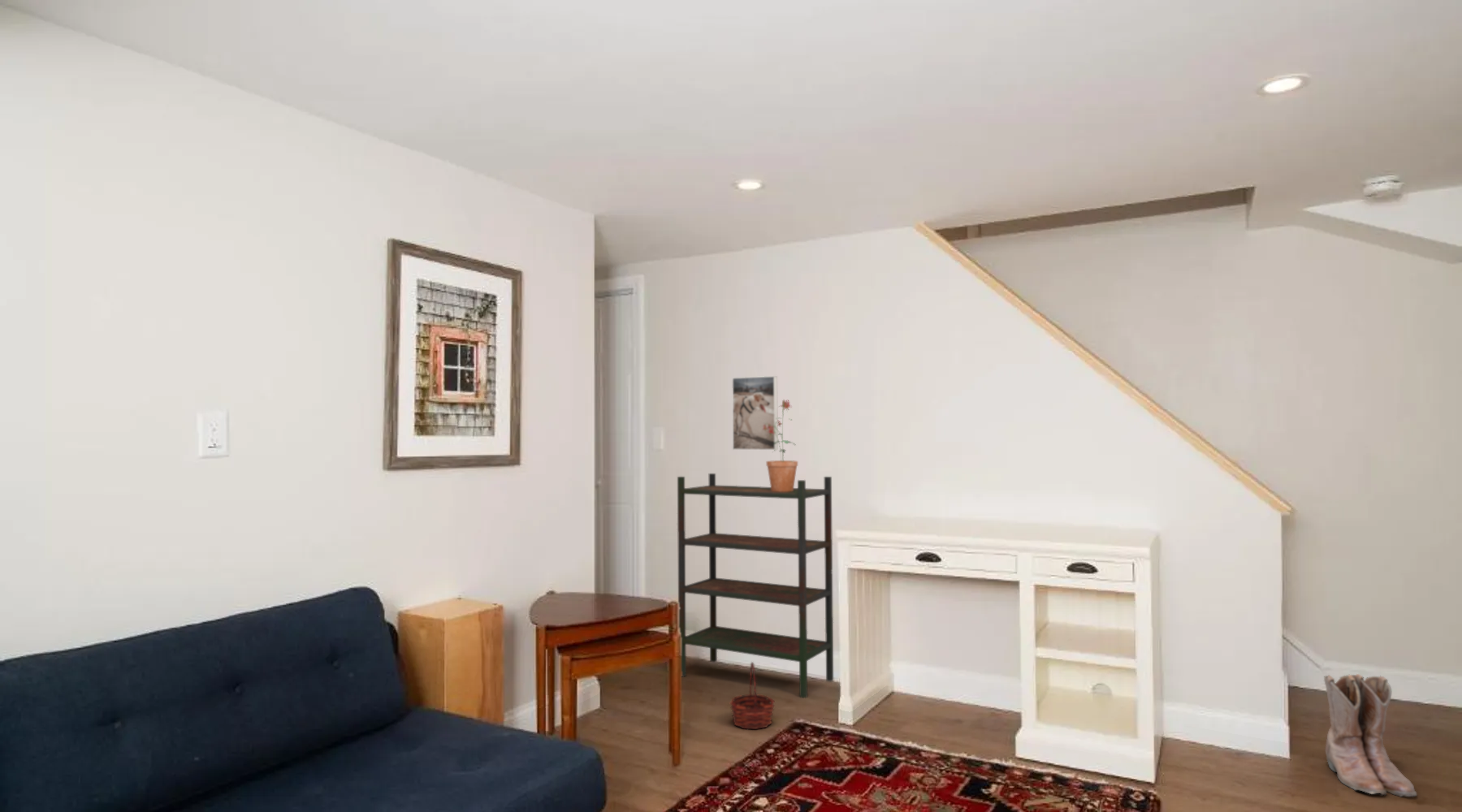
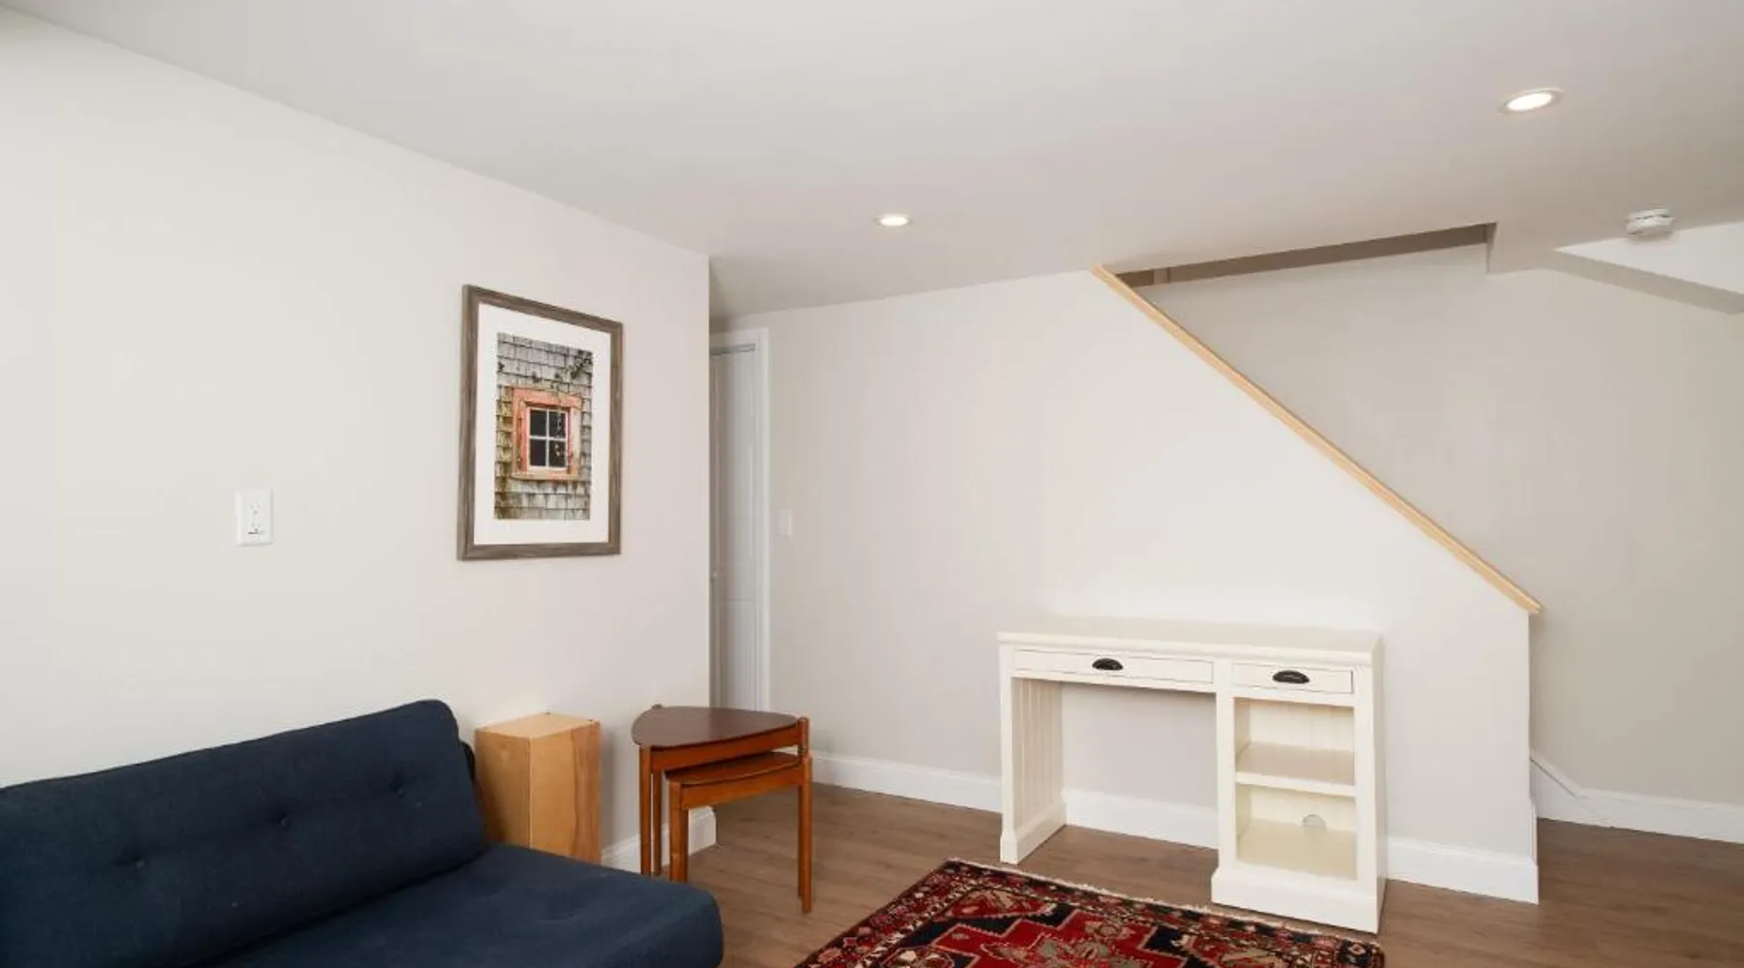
- boots (1368, 729)
- bookshelf (754, 581)
- basket (750, 693)
- potted plant (779, 444)
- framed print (755, 412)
